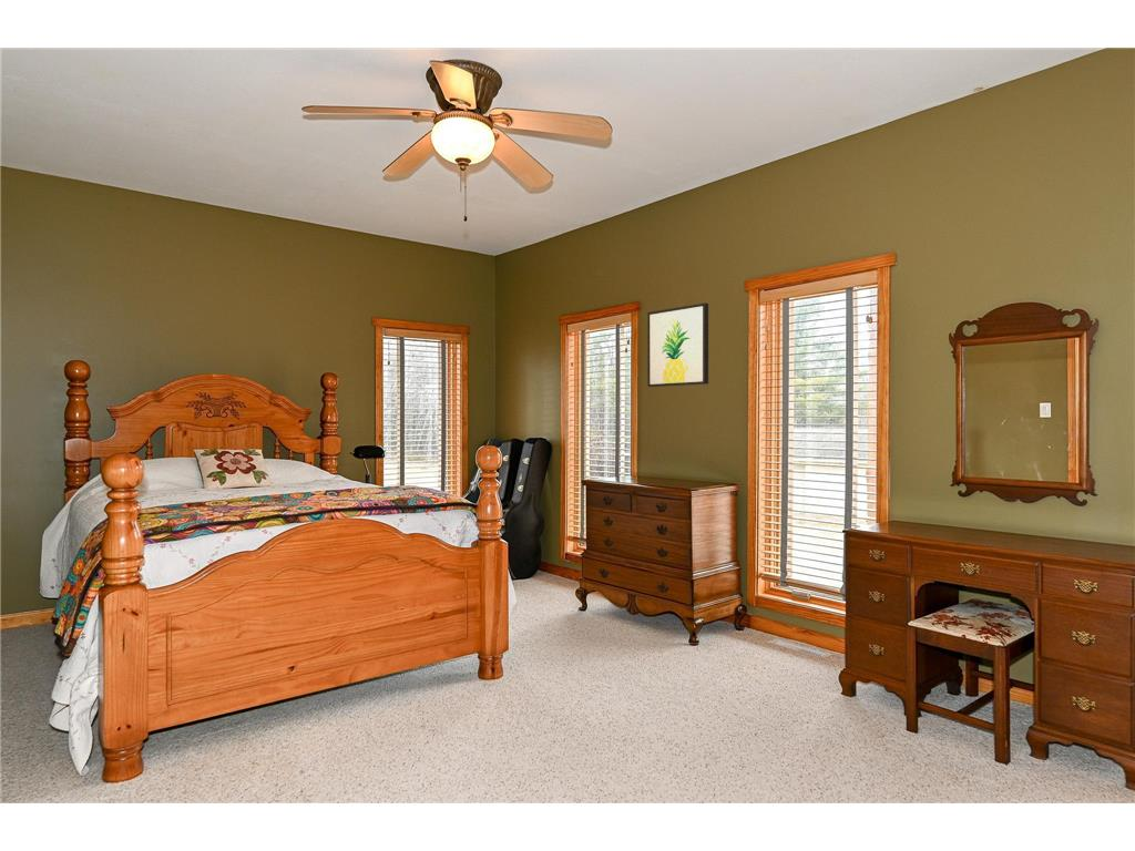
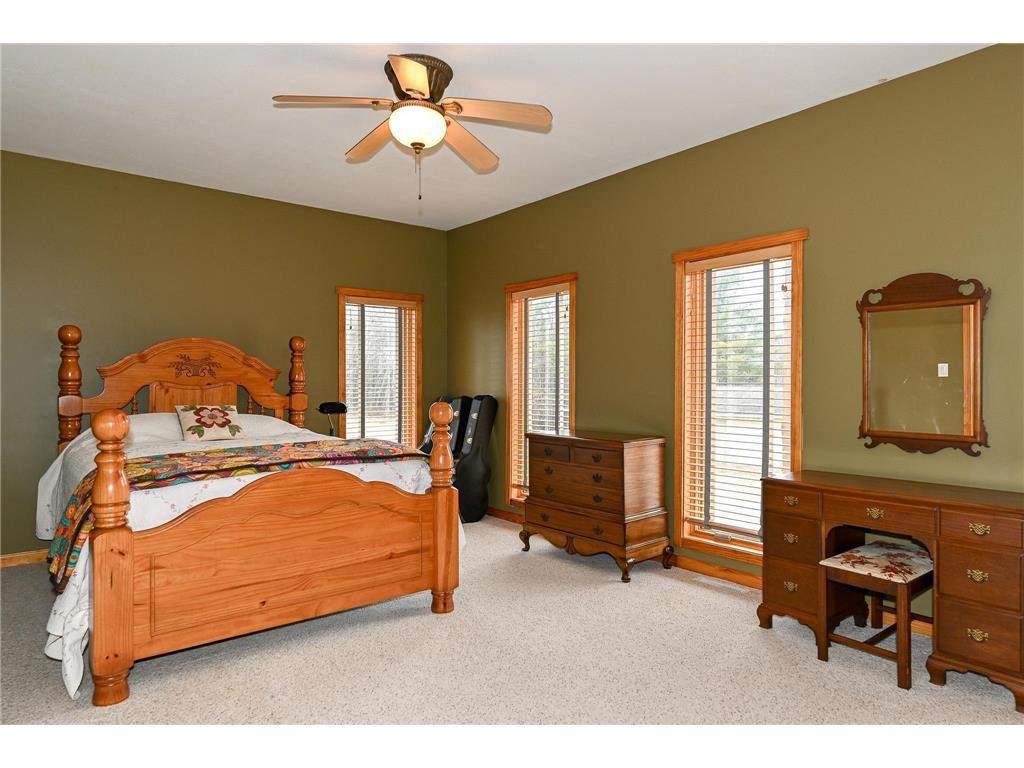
- wall art (676, 346)
